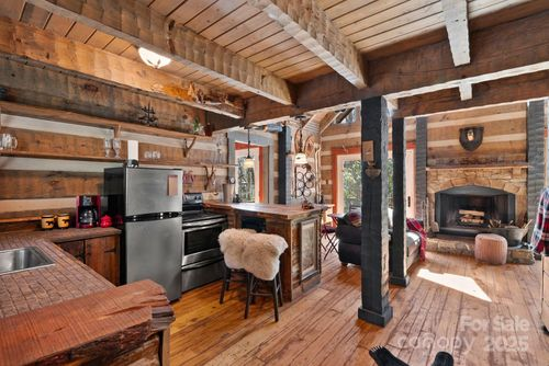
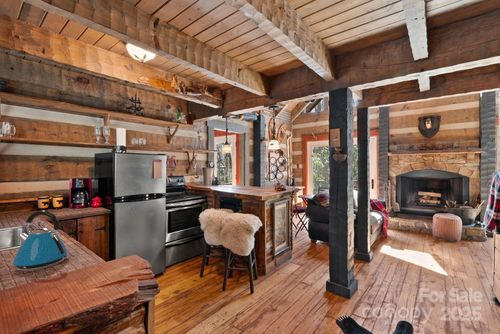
+ kettle (43, 236)
